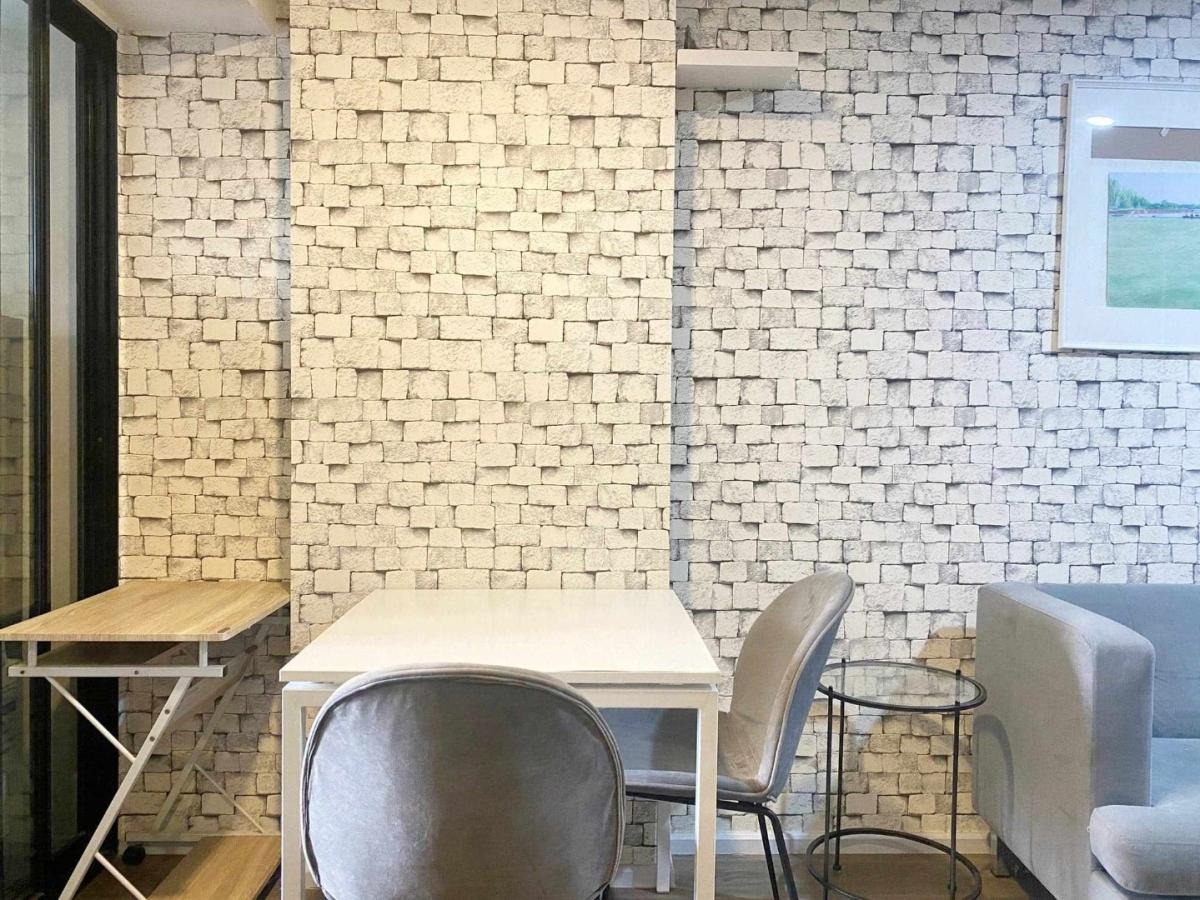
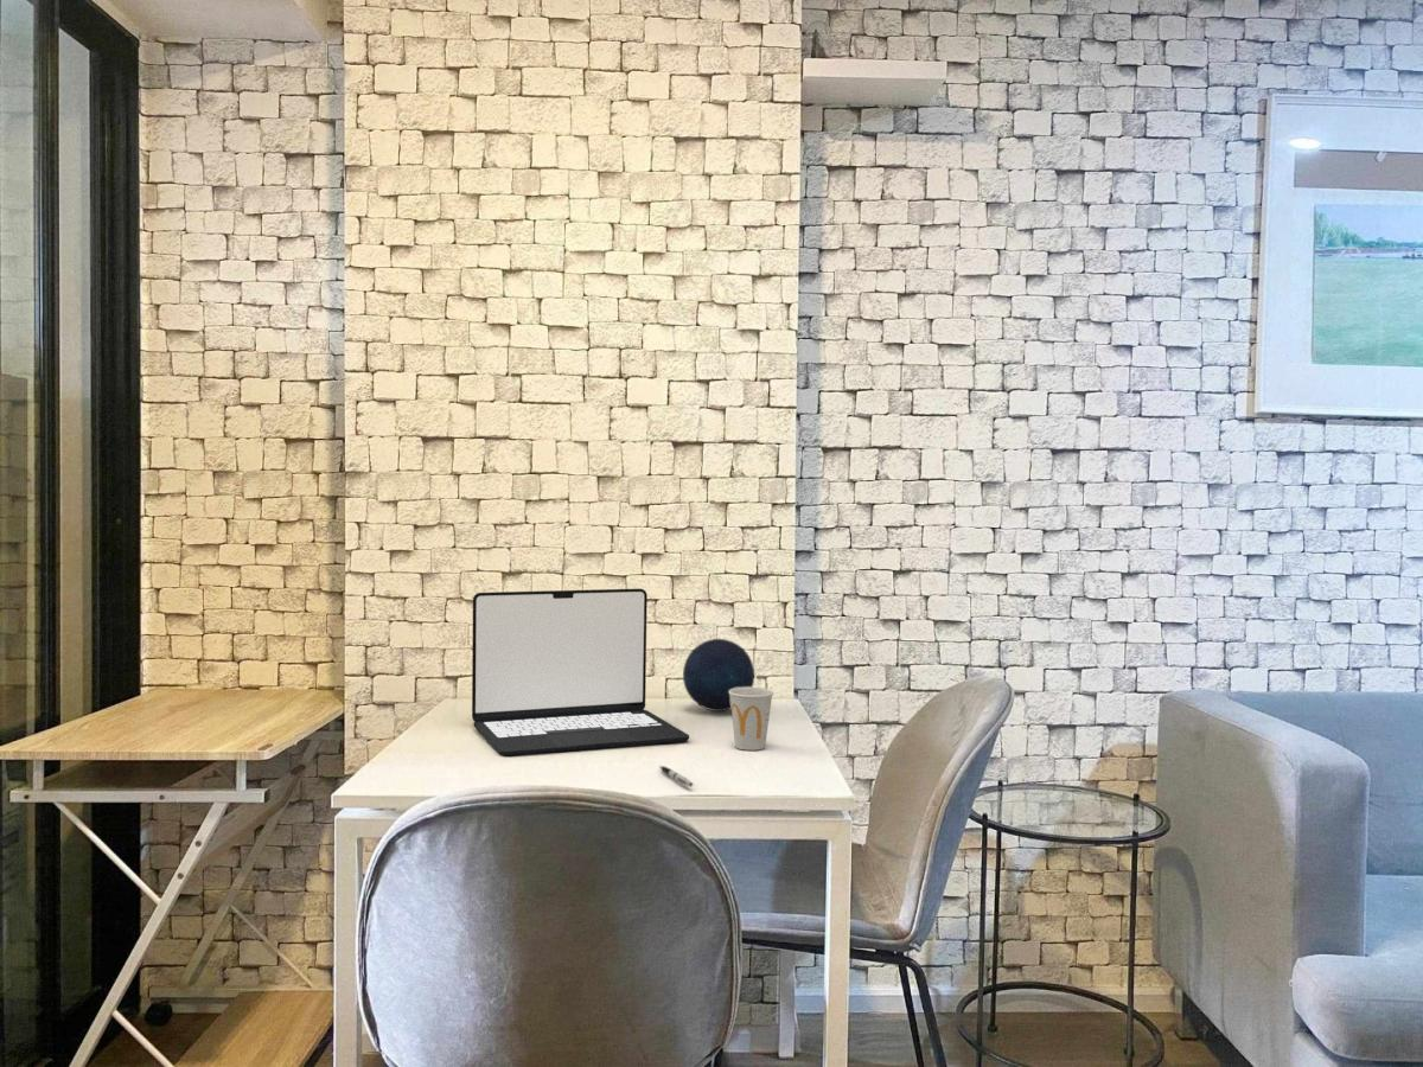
+ laptop (580, 665)
+ pen (674, 774)
+ decorative orb (719, 675)
+ cup (749, 718)
